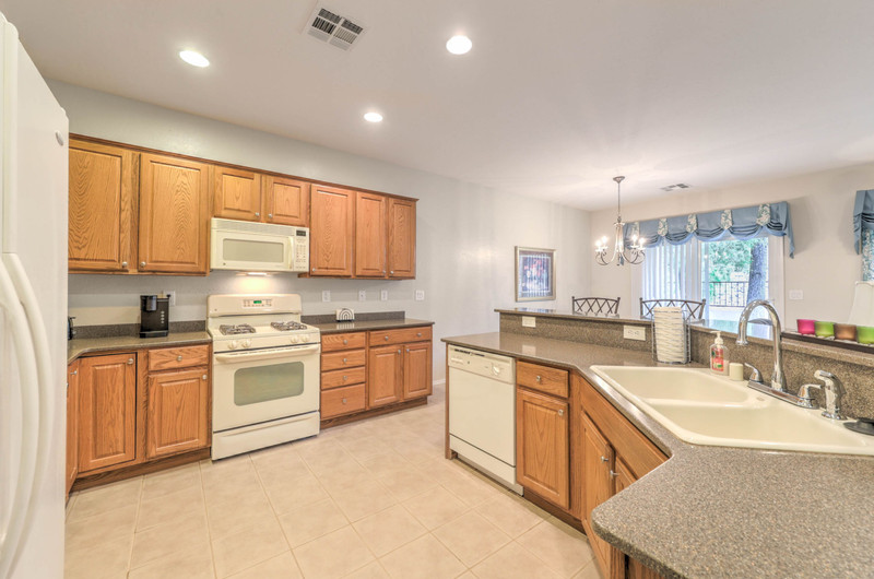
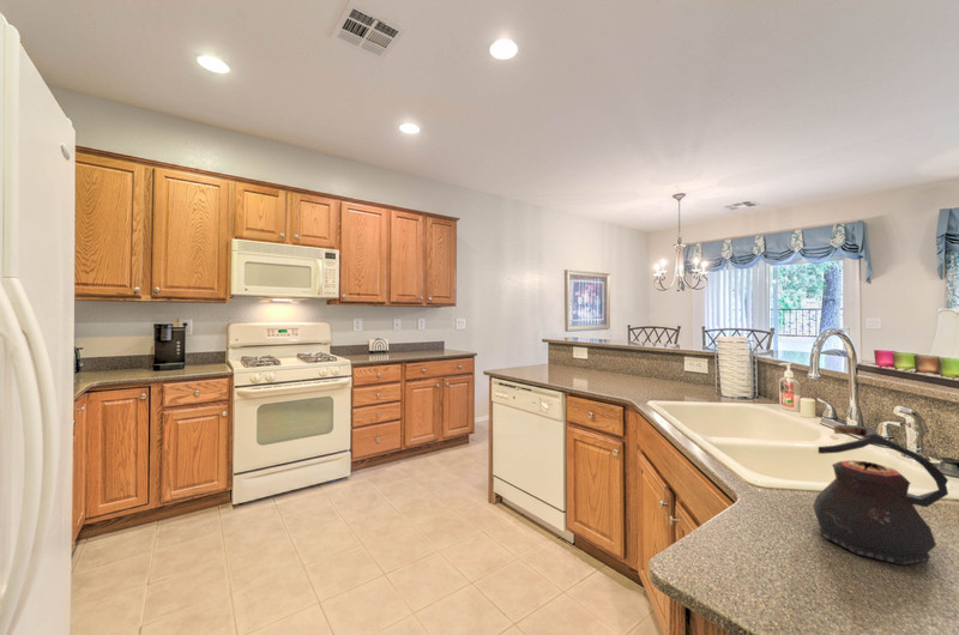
+ teapot (873, 485)
